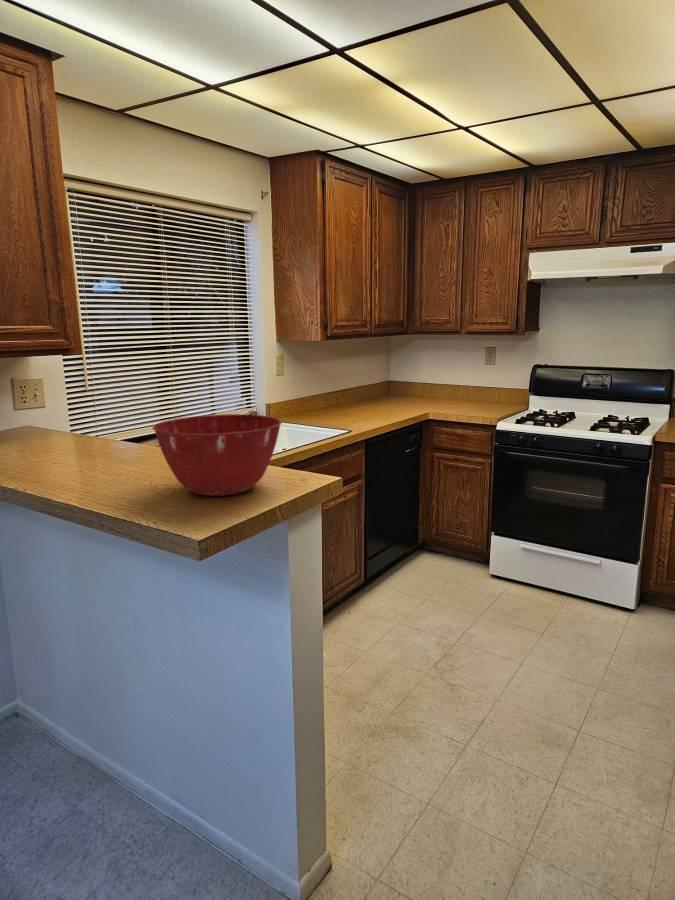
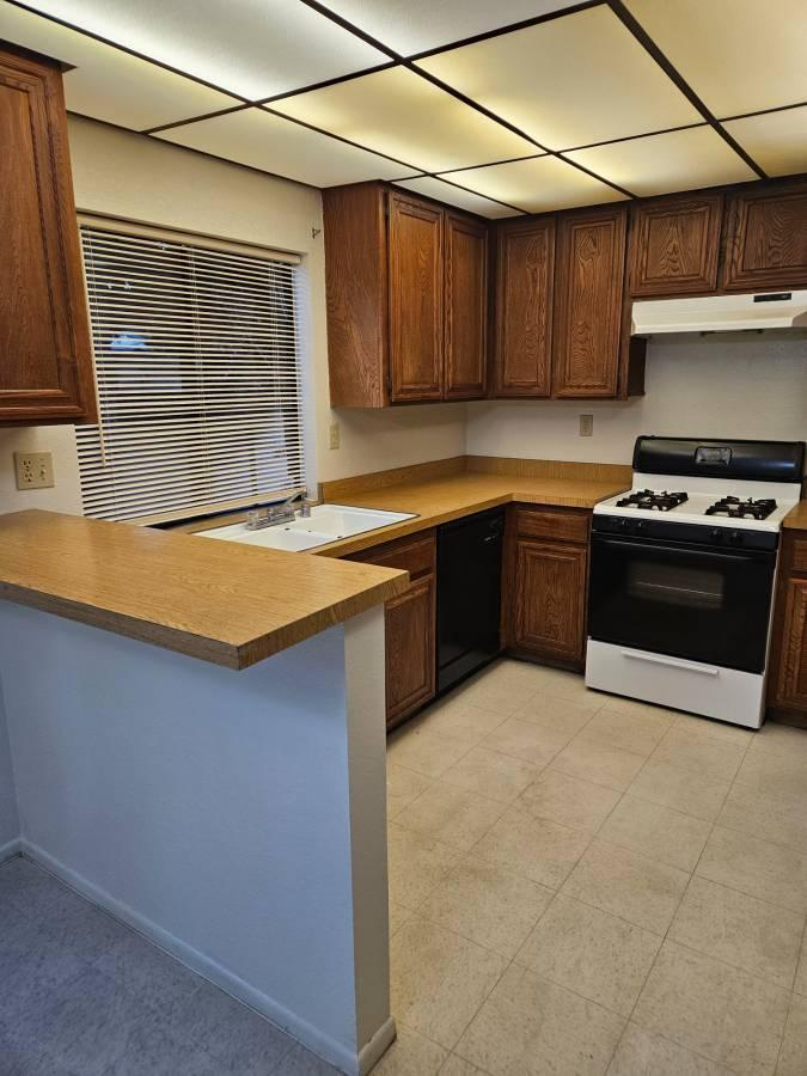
- mixing bowl (219, 455)
